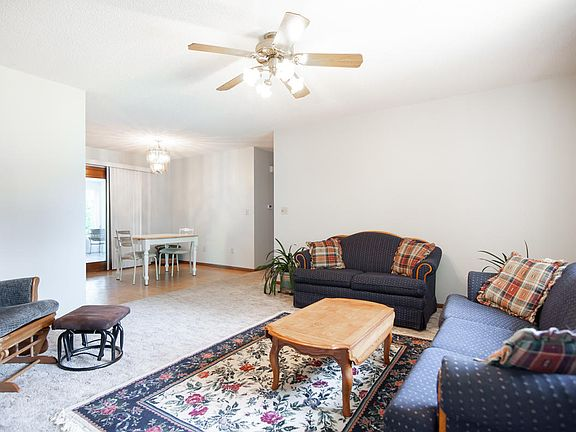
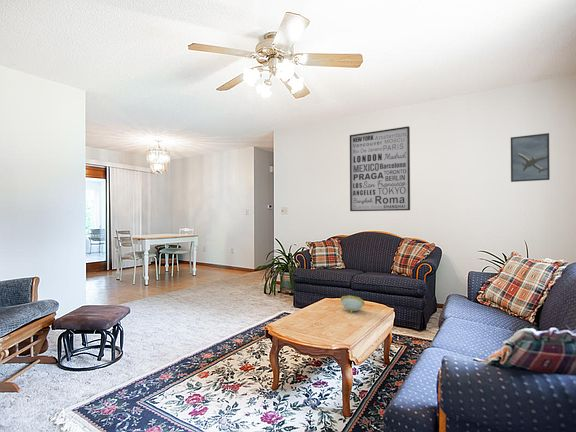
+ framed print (529, 158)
+ wall art (378, 171)
+ decorative bowl (352, 302)
